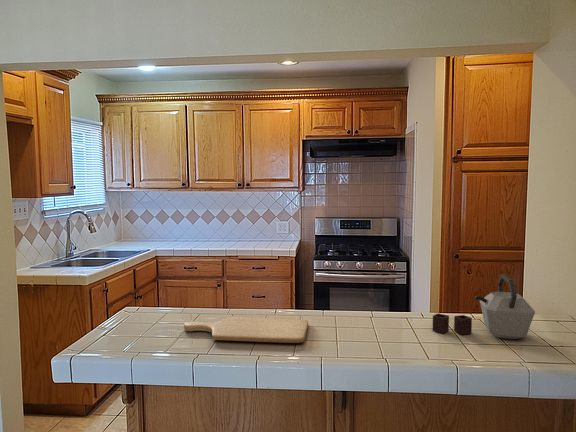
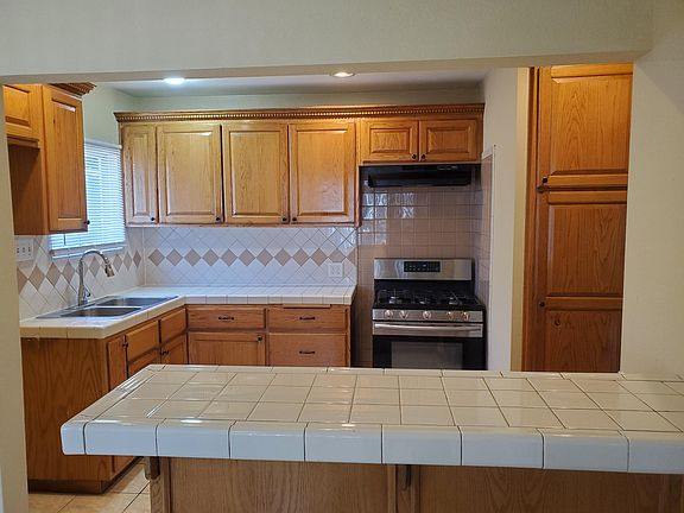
- kettle (480, 304)
- chopping board (244, 328)
